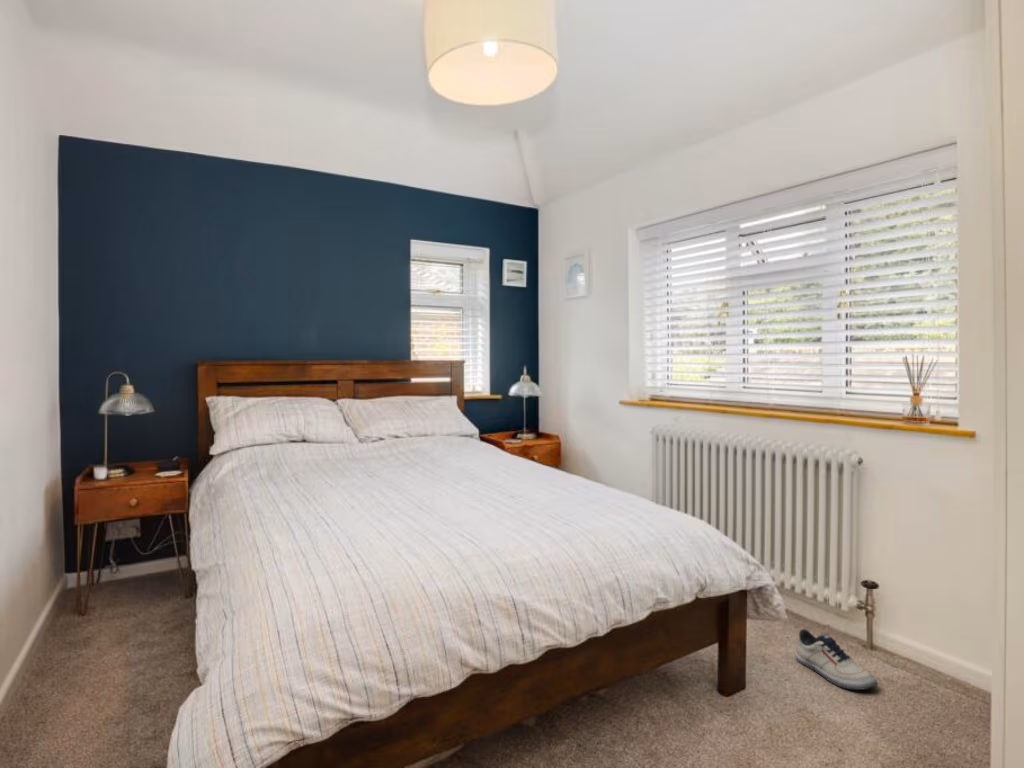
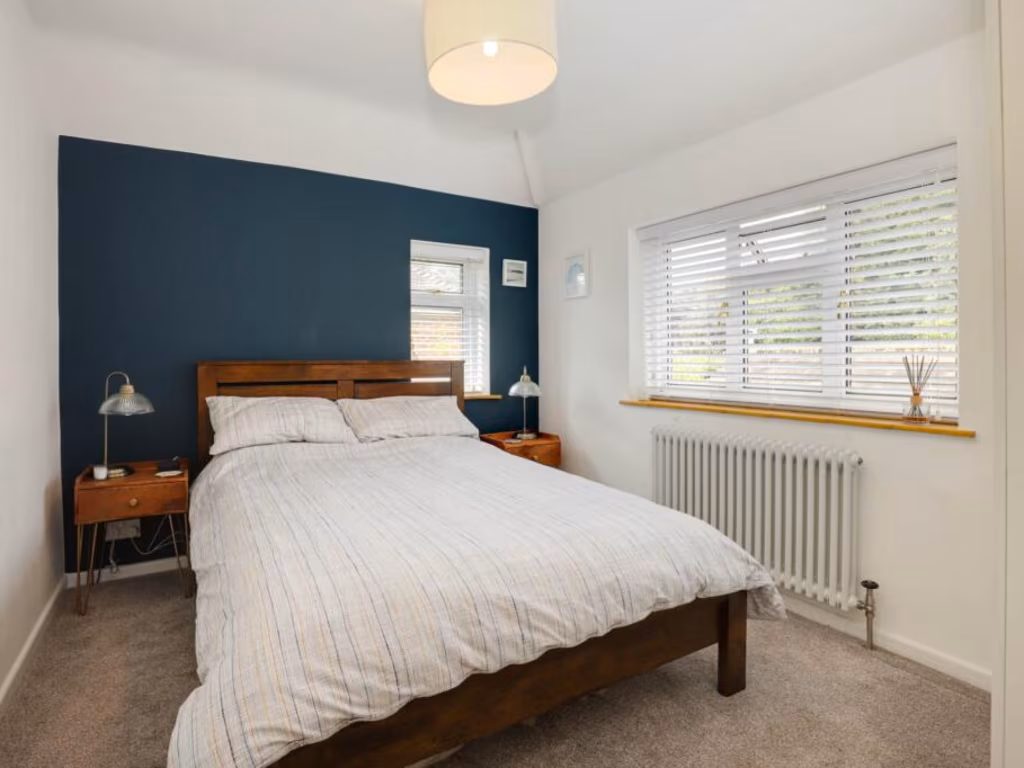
- shoe (833, 655)
